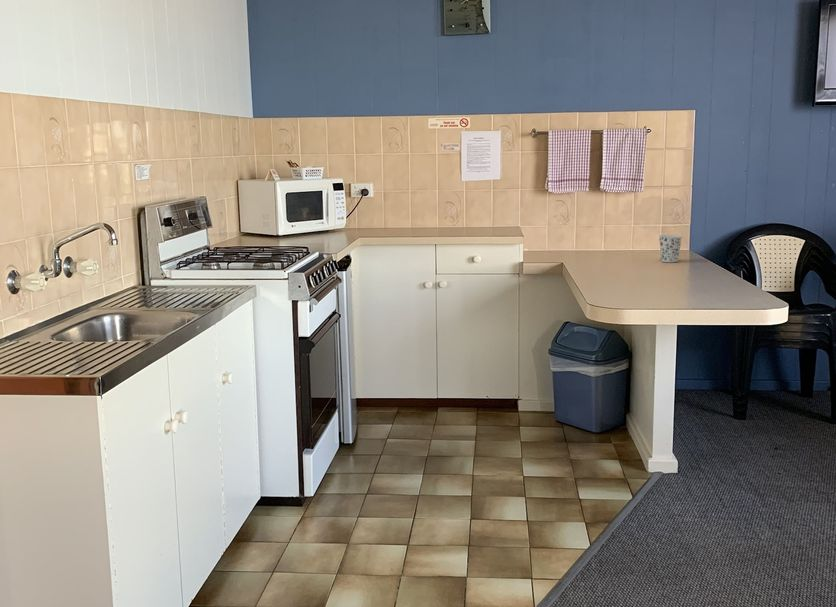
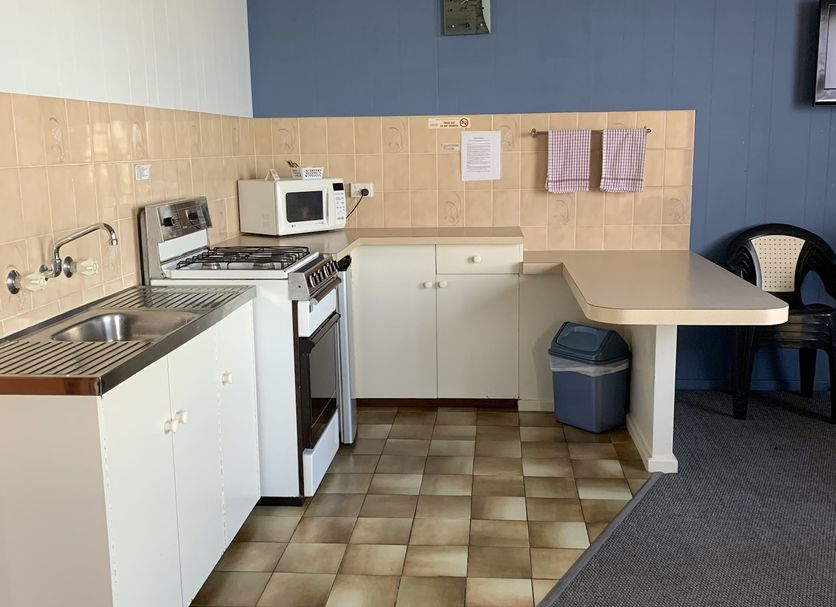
- cup (669, 248)
